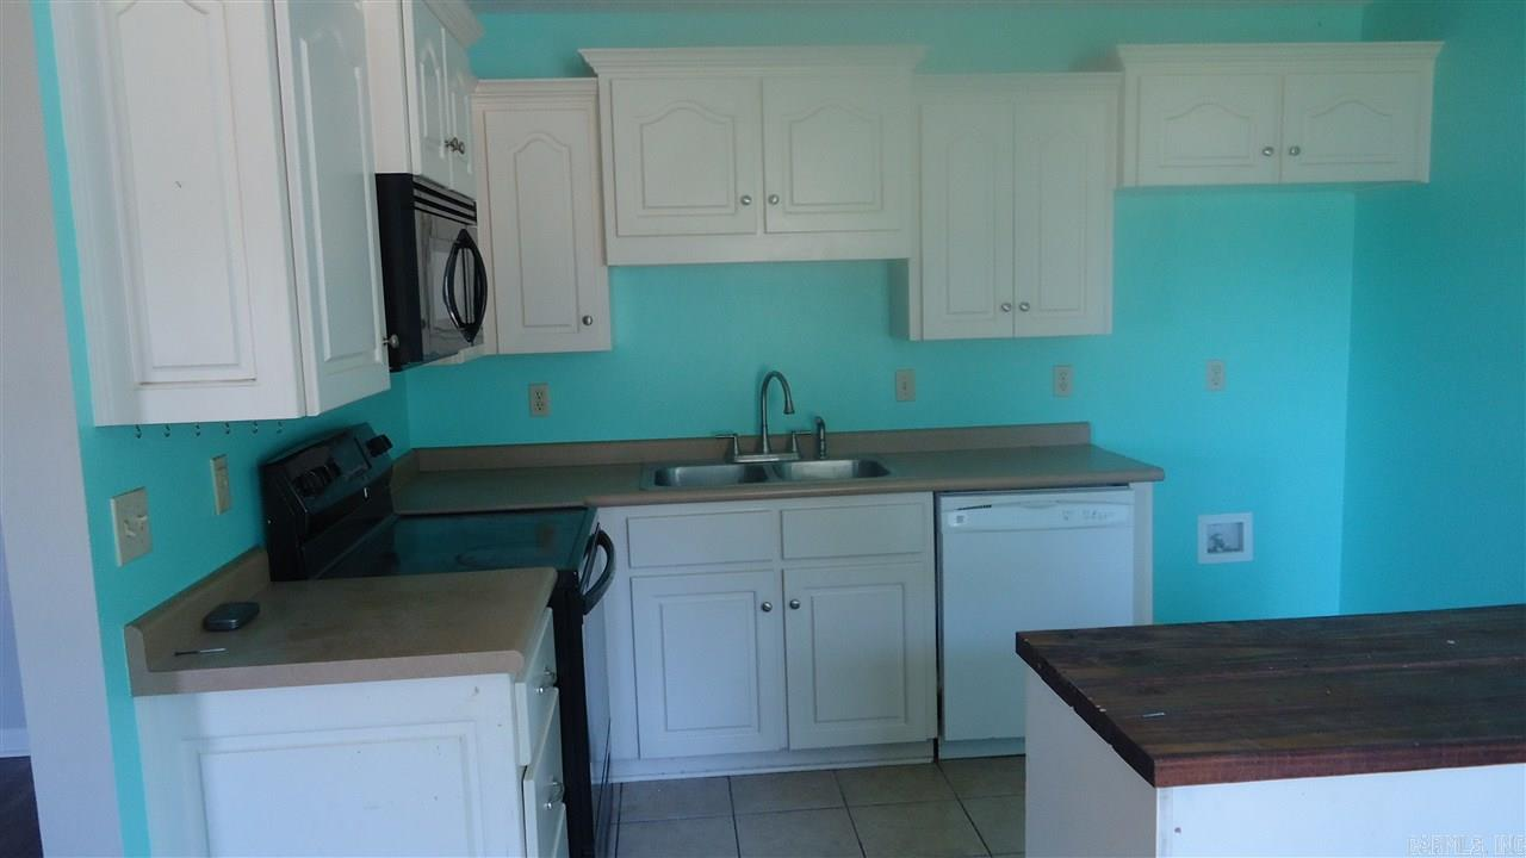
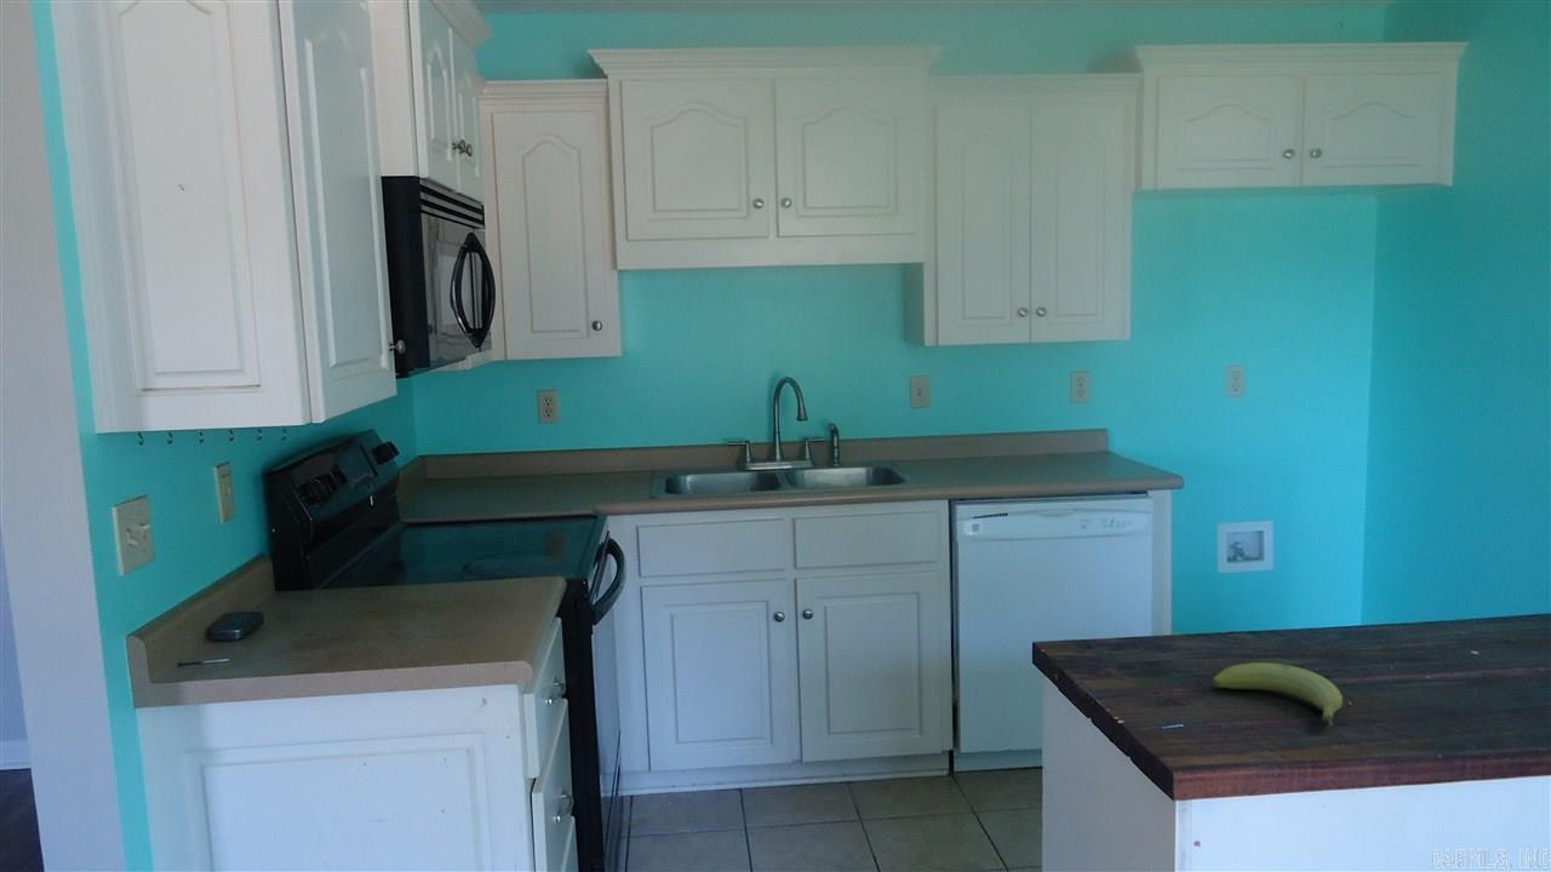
+ fruit (1286, 688)
